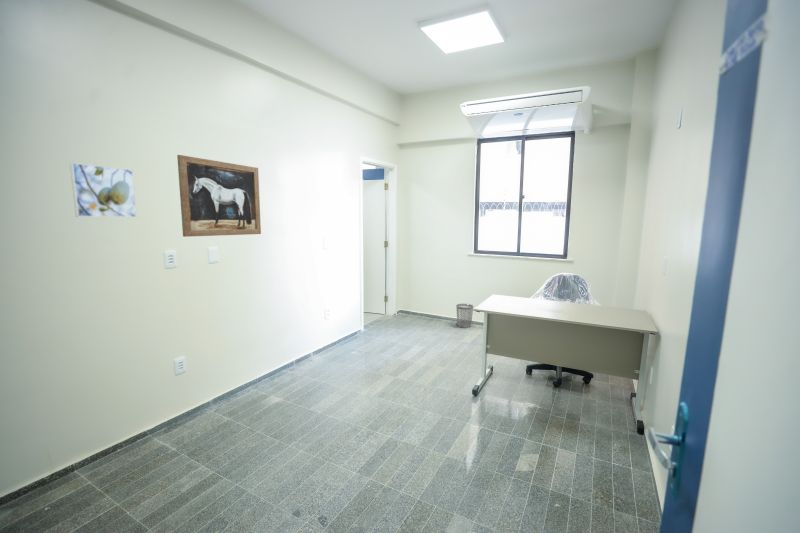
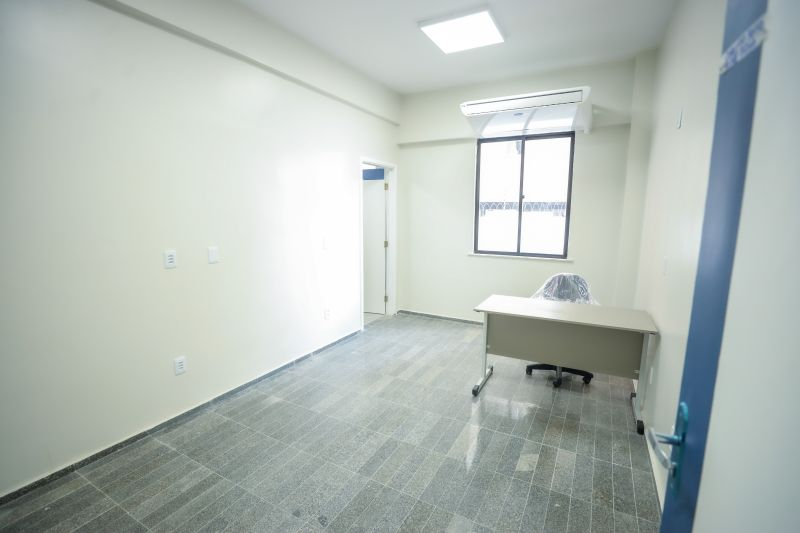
- wall art (224, 199)
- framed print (105, 192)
- wastebasket (465, 316)
